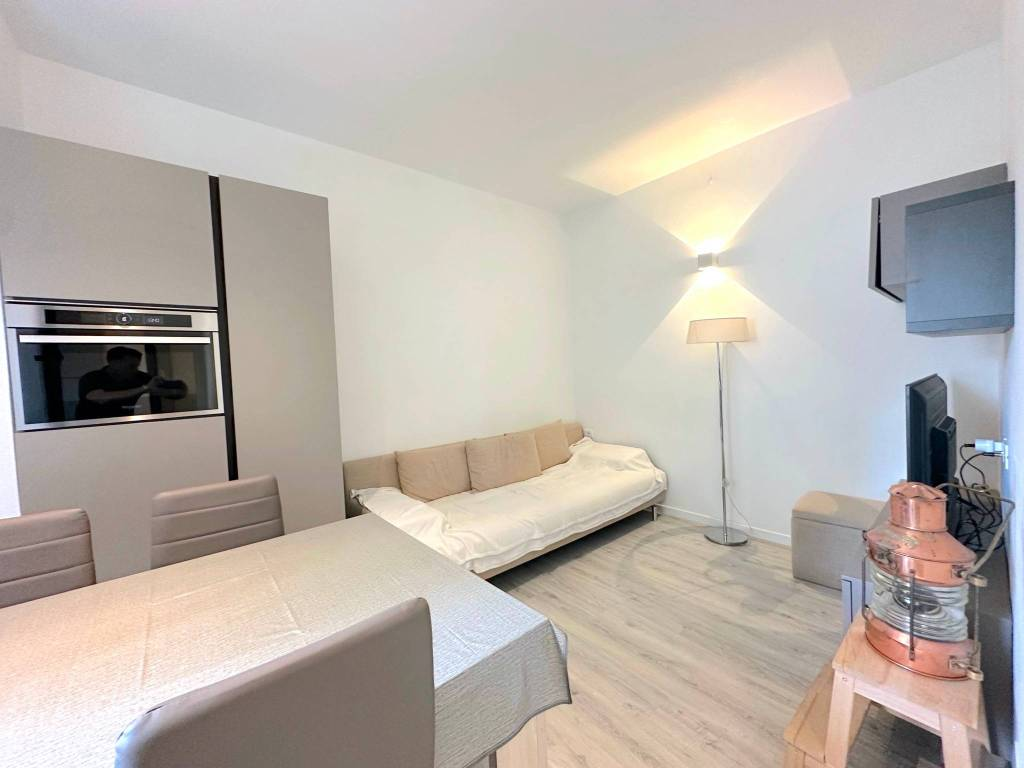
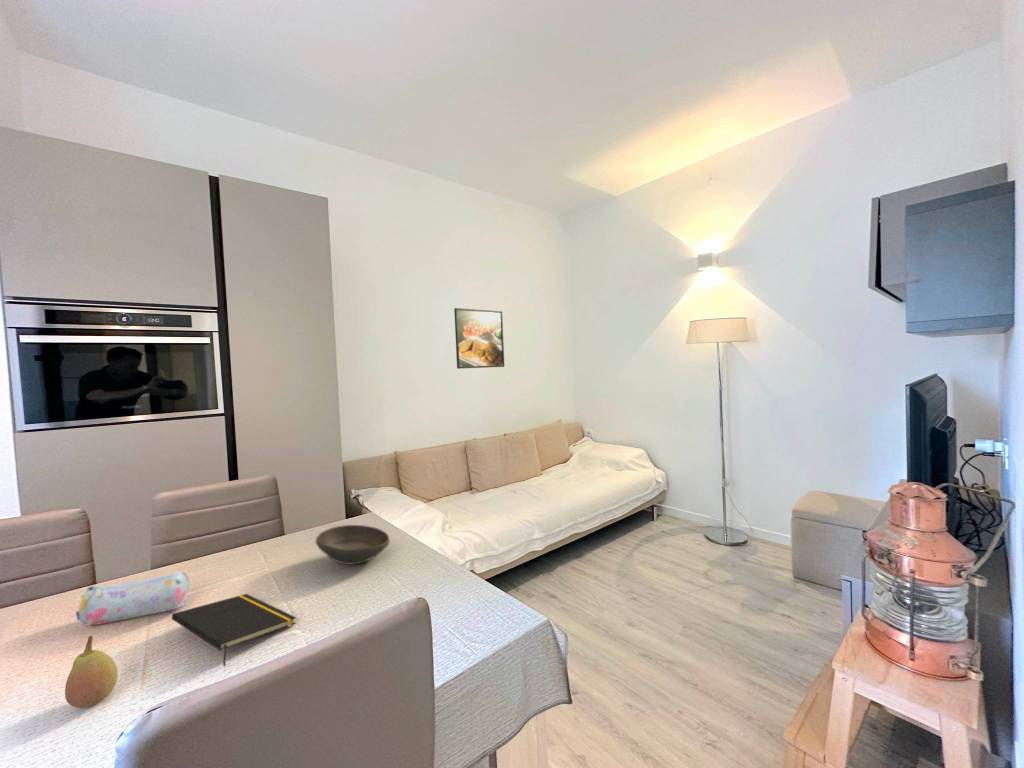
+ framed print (480, 338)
+ bowl (353, 545)
+ notepad (234, 618)
+ fruit (90, 669)
+ pencil case (137, 596)
